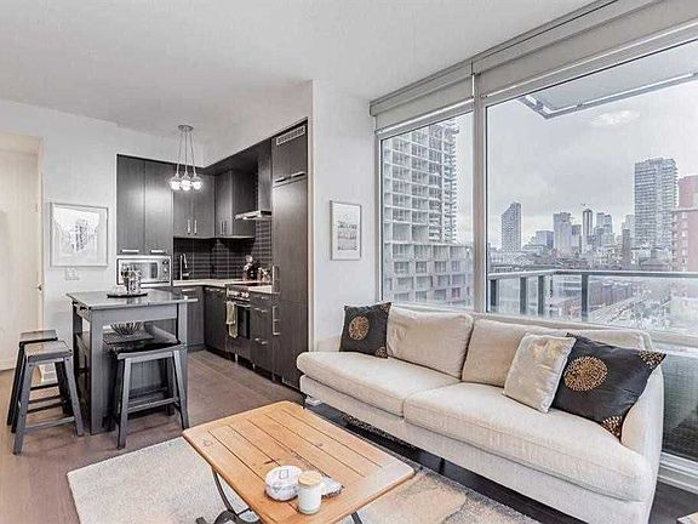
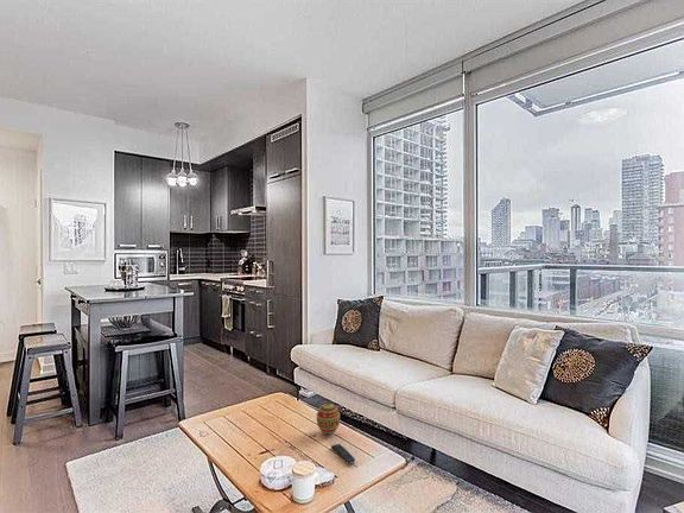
+ remote control (343, 452)
+ decorative egg (328, 417)
